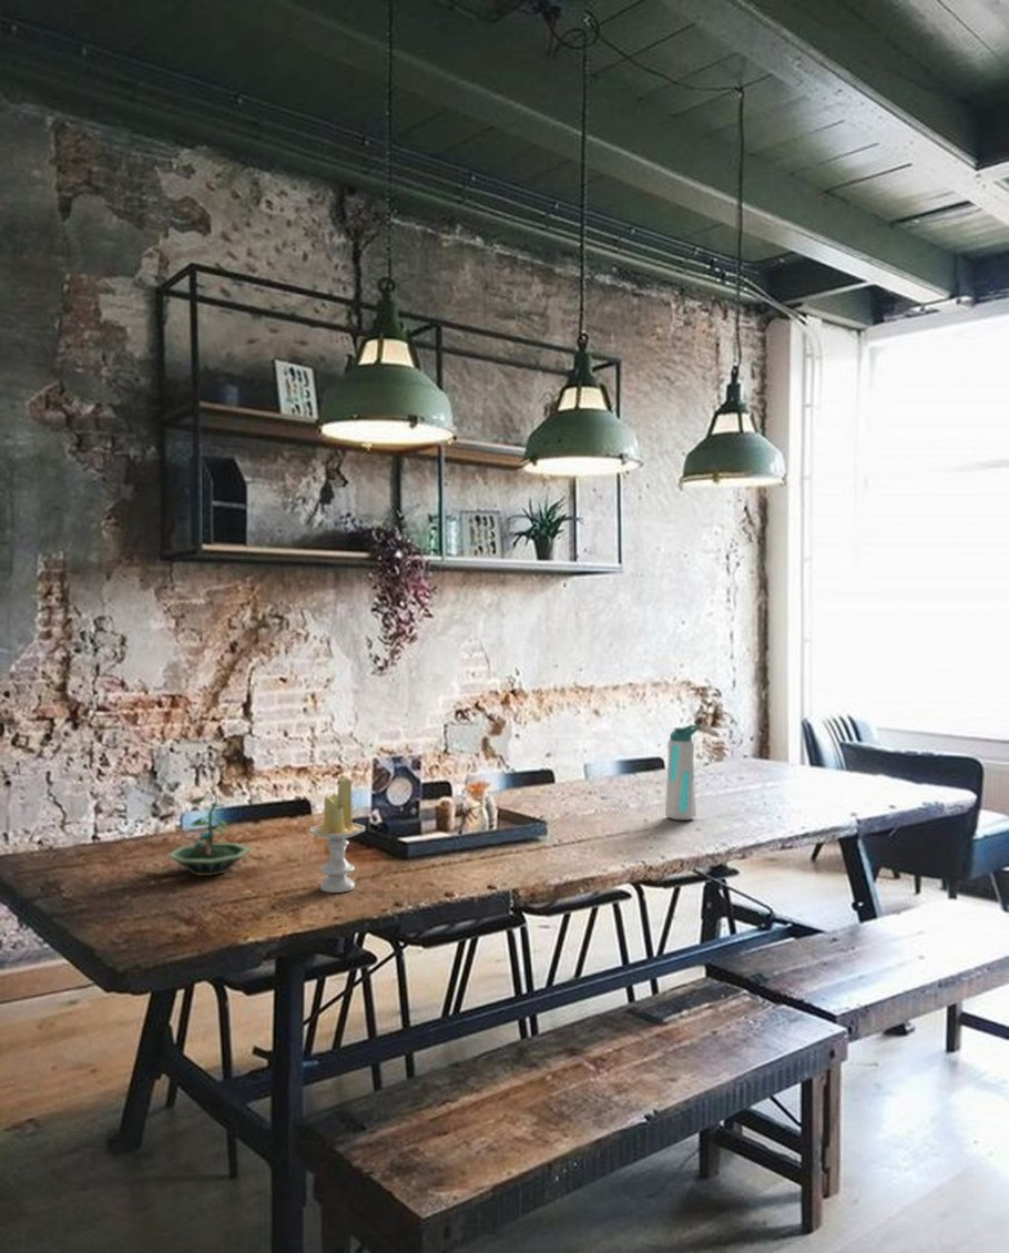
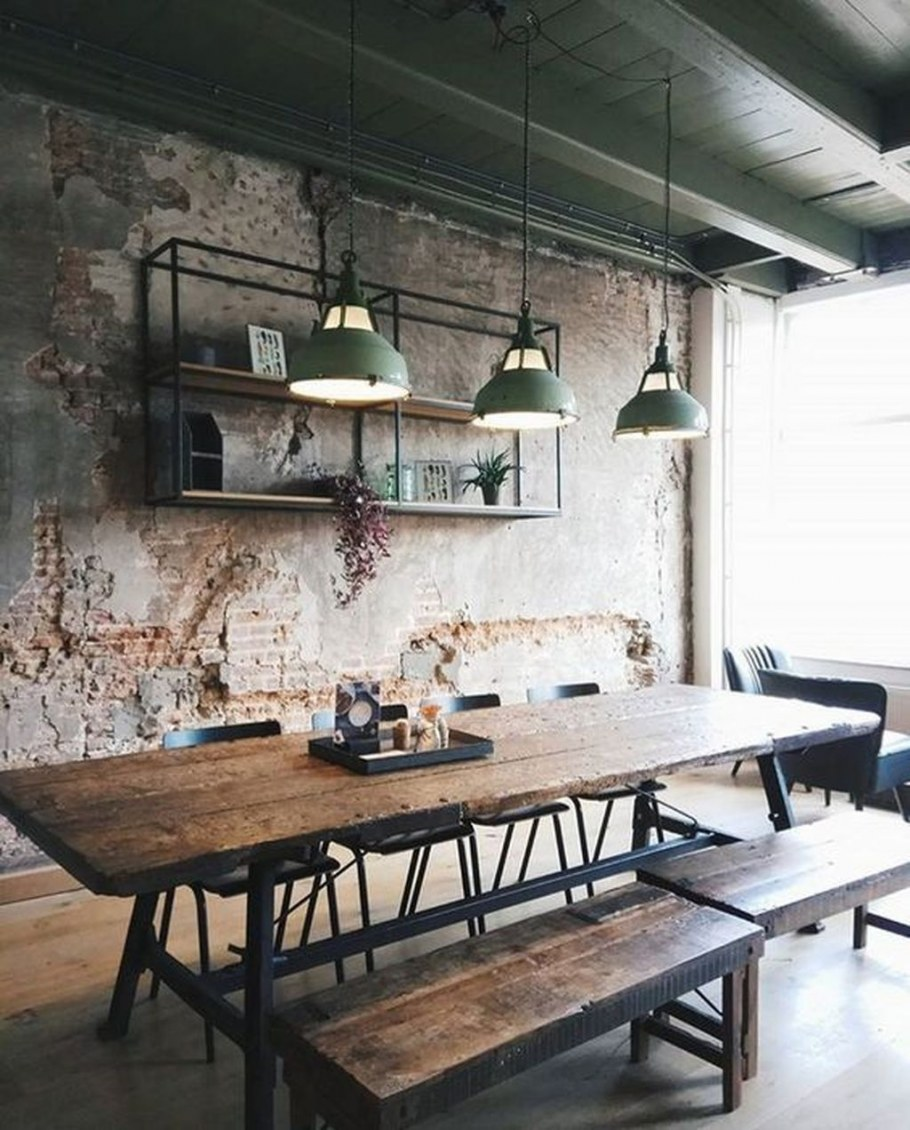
- water bottle (682, 772)
- terrarium (211, 808)
- candle (337, 833)
